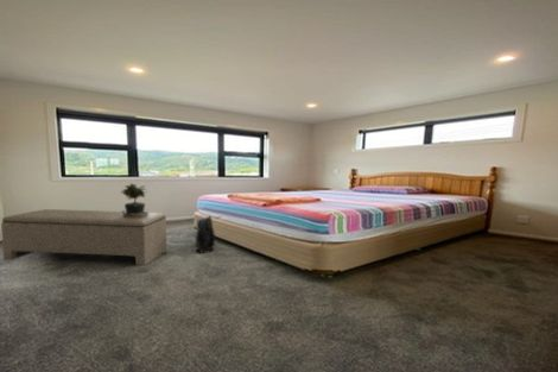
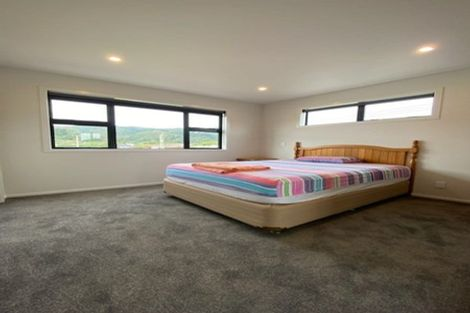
- potted plant (132, 198)
- backpack (205, 232)
- bench (89, 234)
